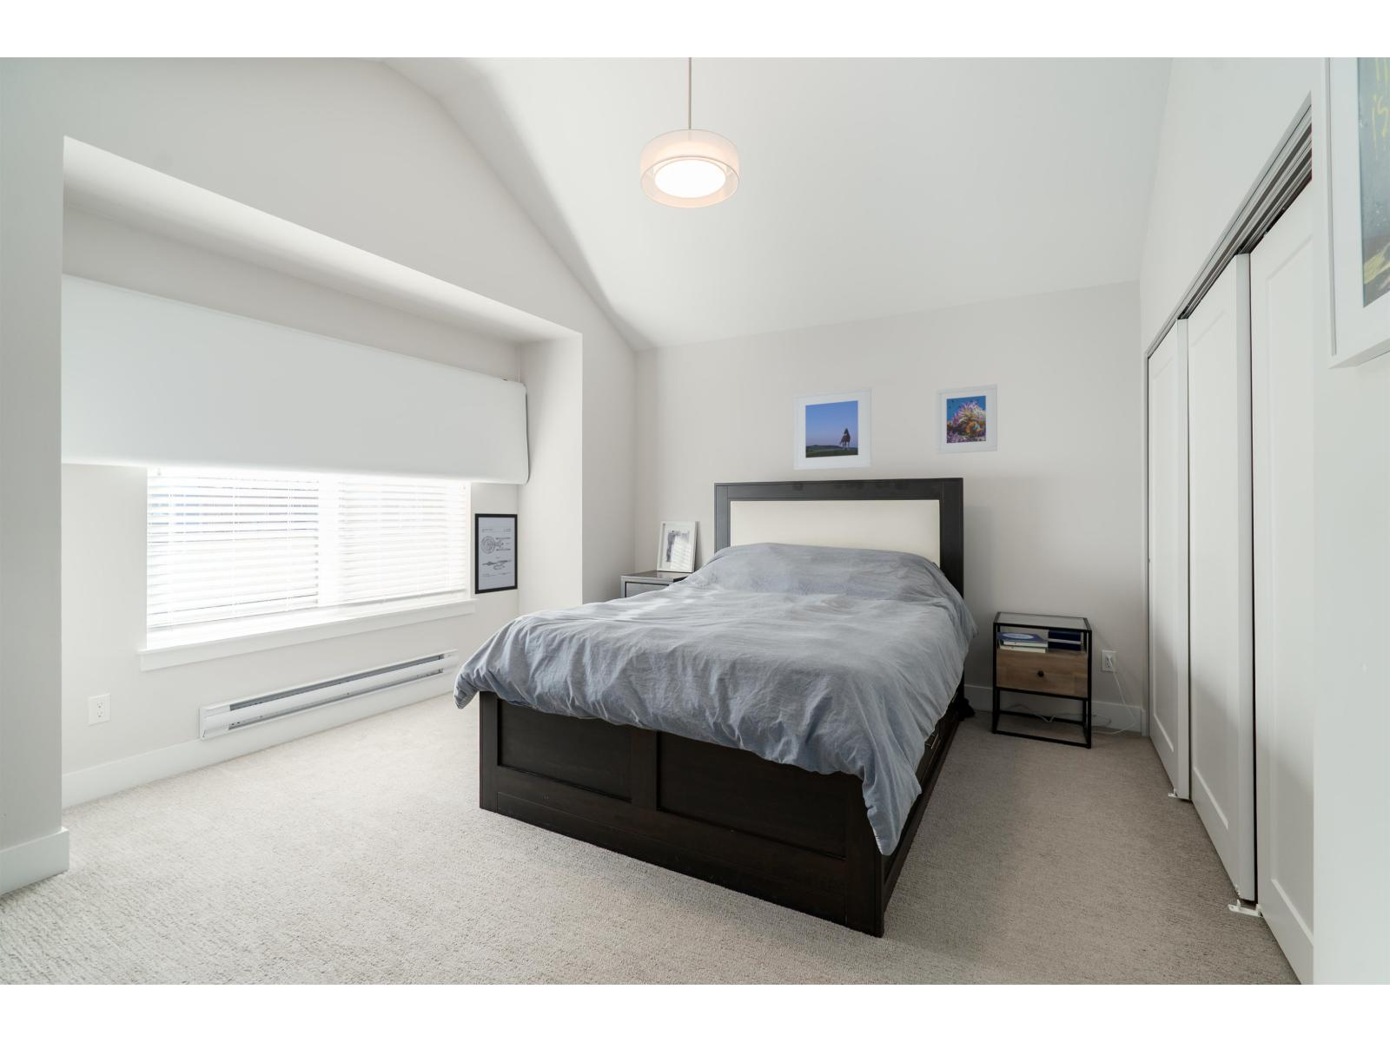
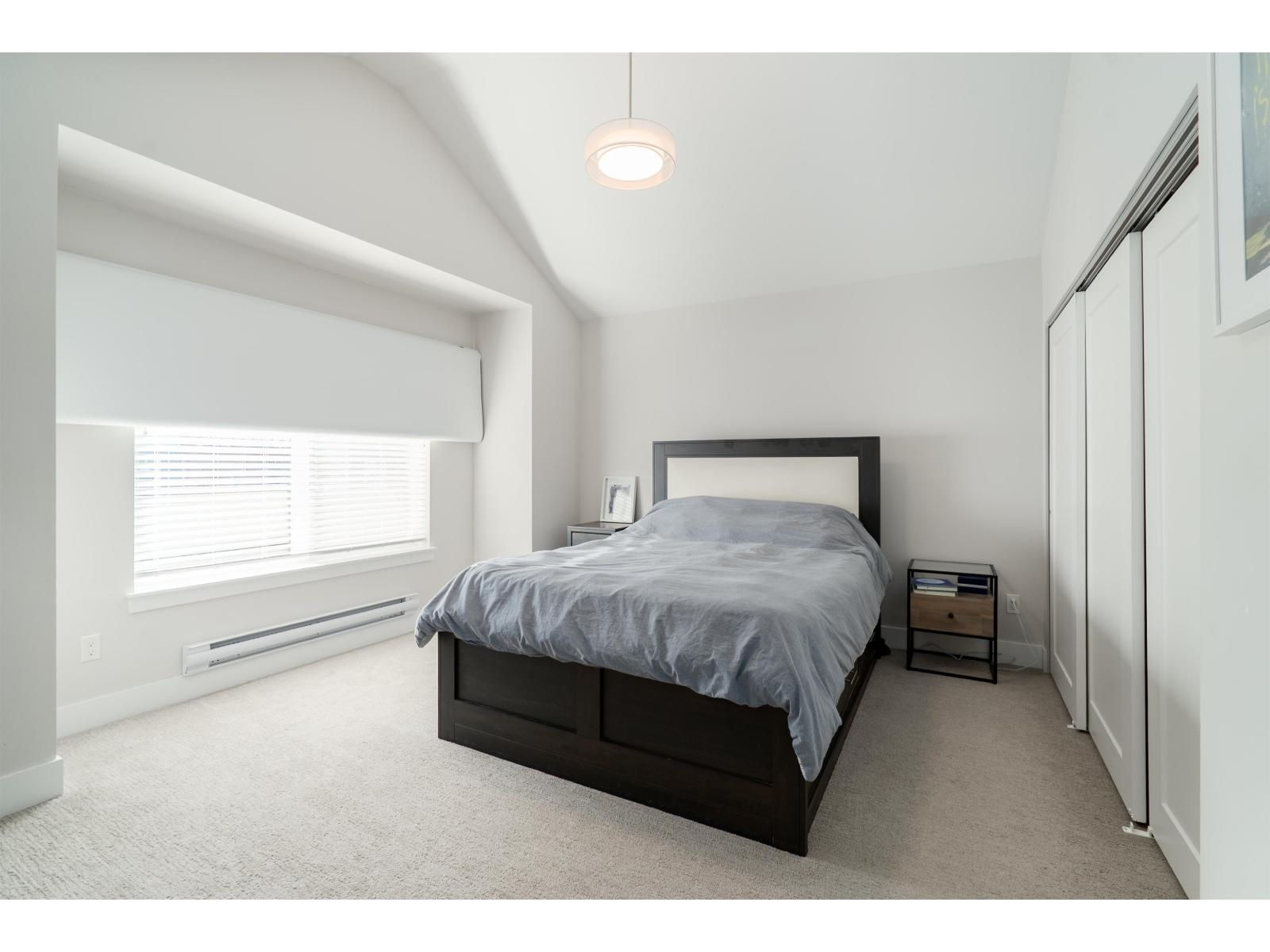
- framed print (966, 419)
- wall art (497, 553)
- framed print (832, 430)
